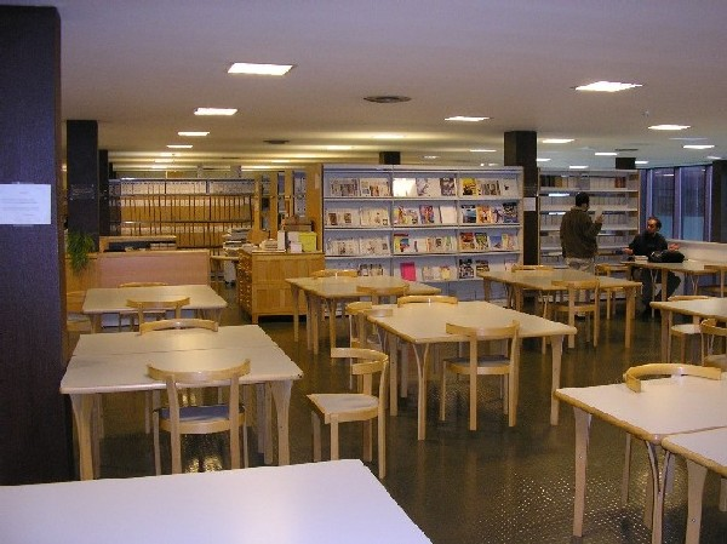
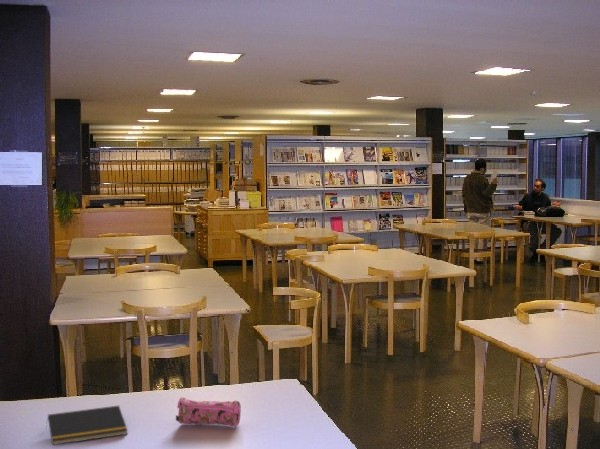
+ notepad (87, 424)
+ pencil case (209, 411)
